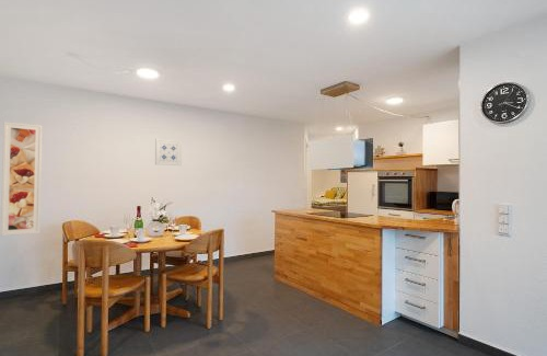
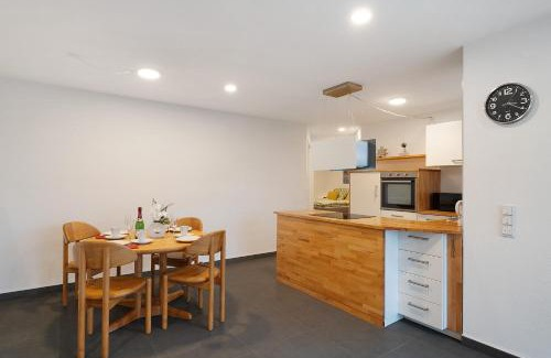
- wall art (168, 152)
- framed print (22, 179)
